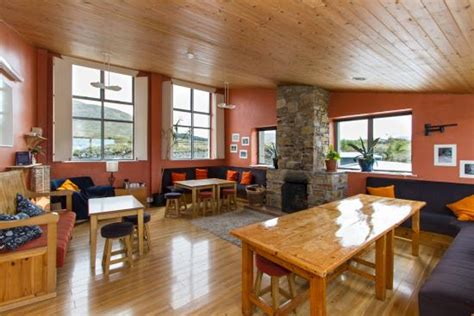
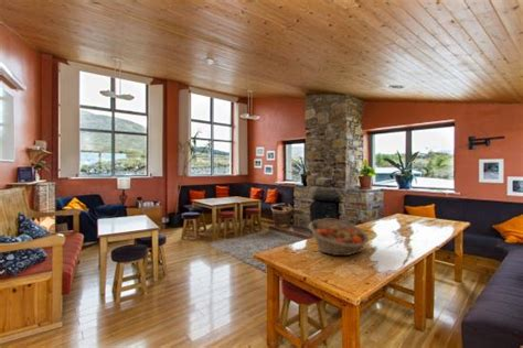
+ fruit basket (338, 236)
